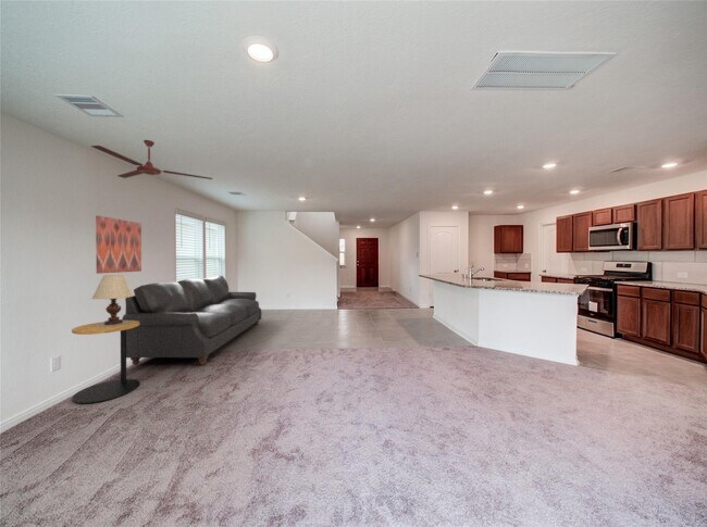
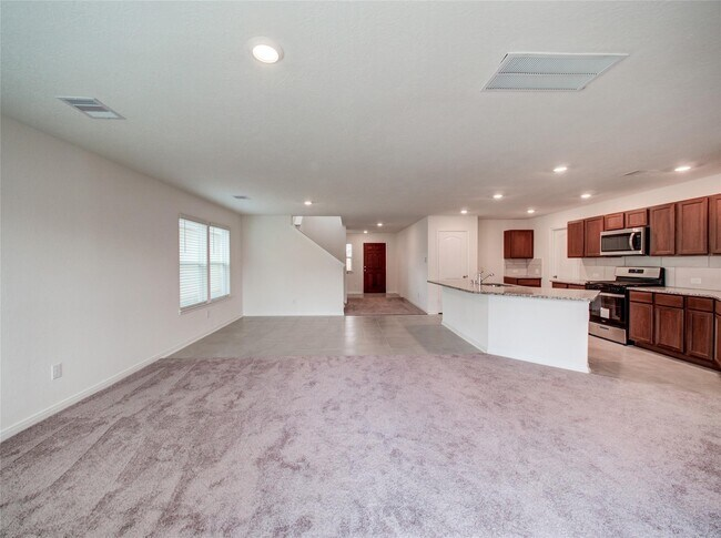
- ceiling fan (157, 168)
- table lamp (113, 299)
- side table (121, 357)
- sofa (210, 310)
- wall art (121, 246)
